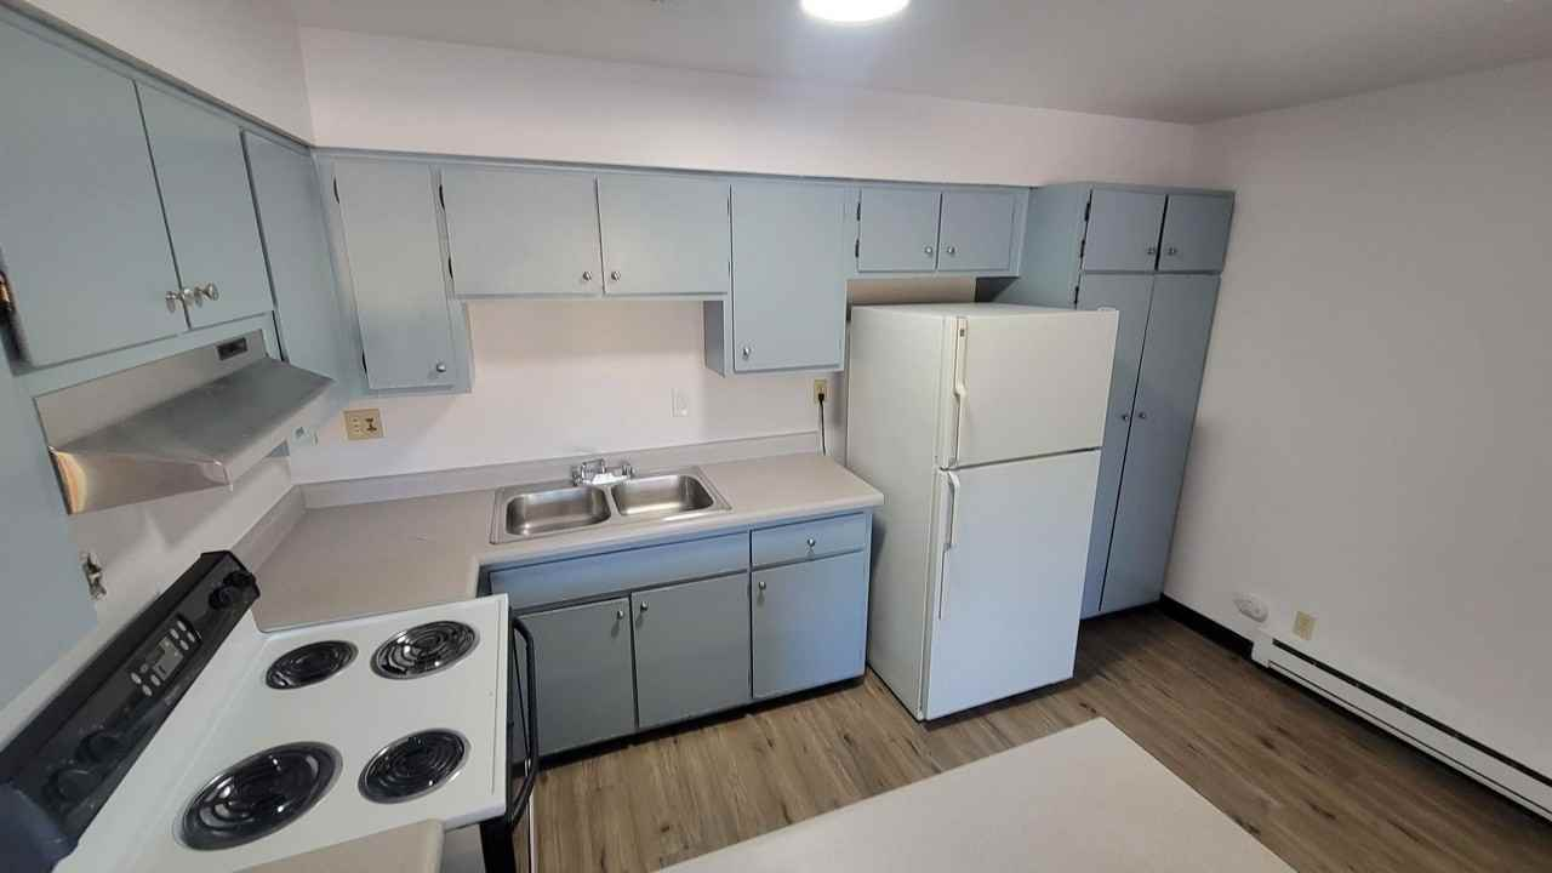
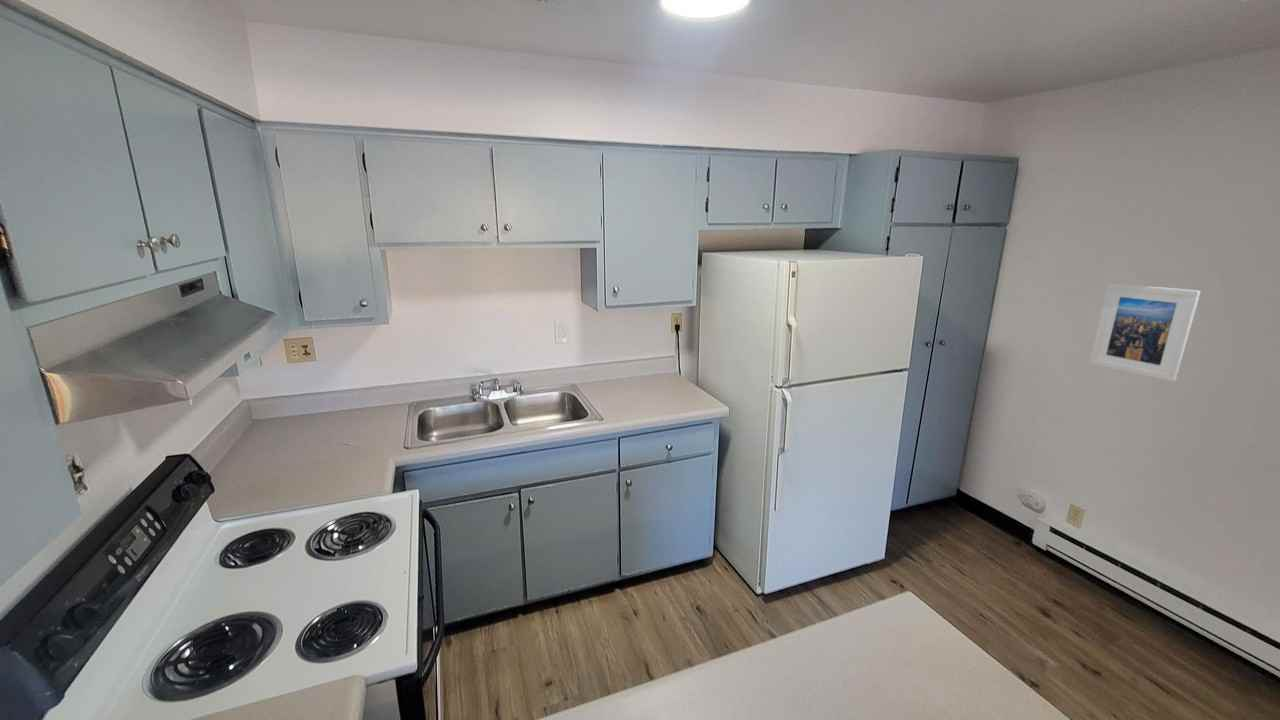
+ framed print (1140, 330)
